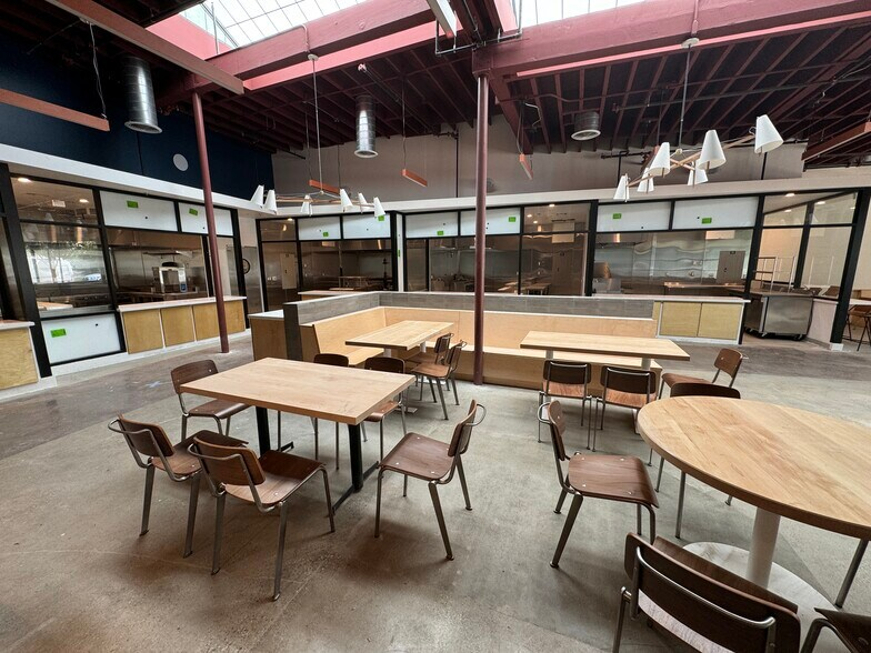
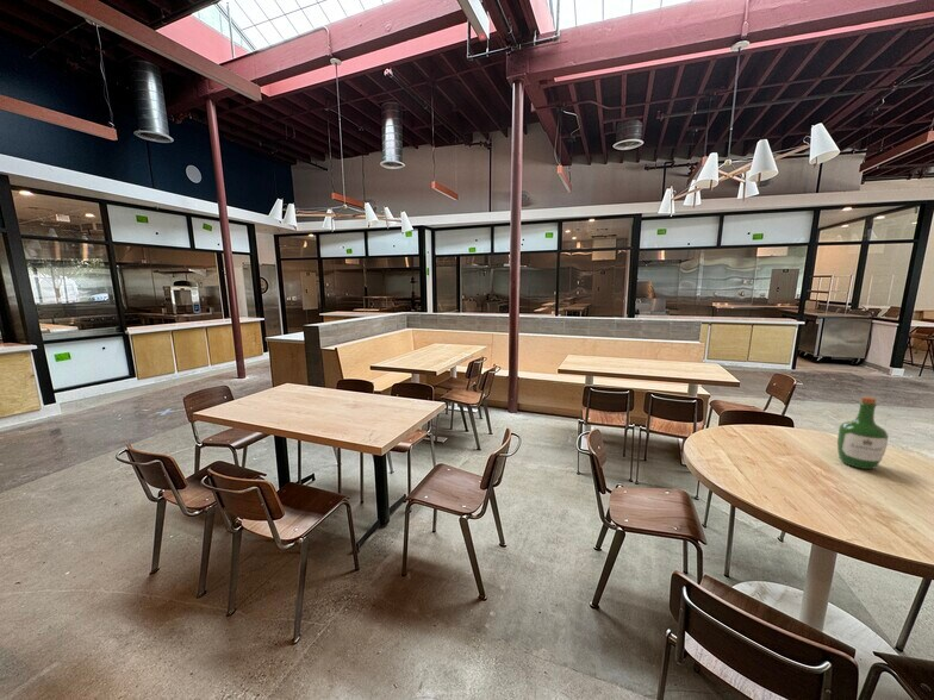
+ wine bottle (863, 431)
